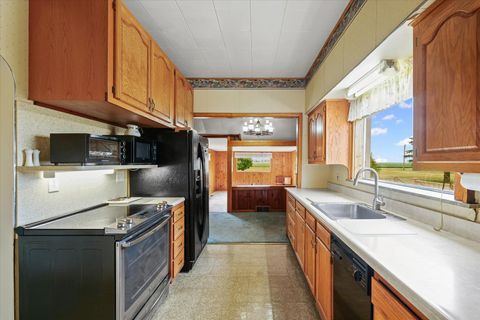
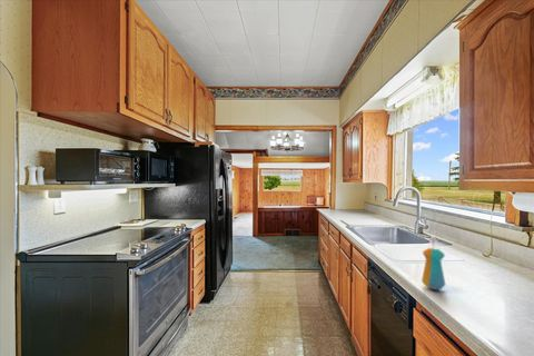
+ soap dispenser (433, 261)
